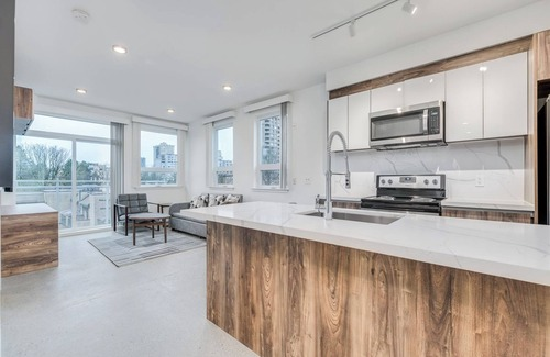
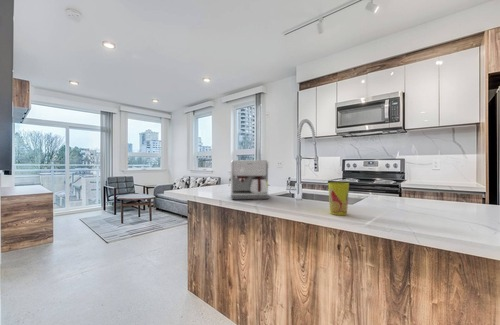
+ coffee maker (249, 178)
+ cup (338, 198)
